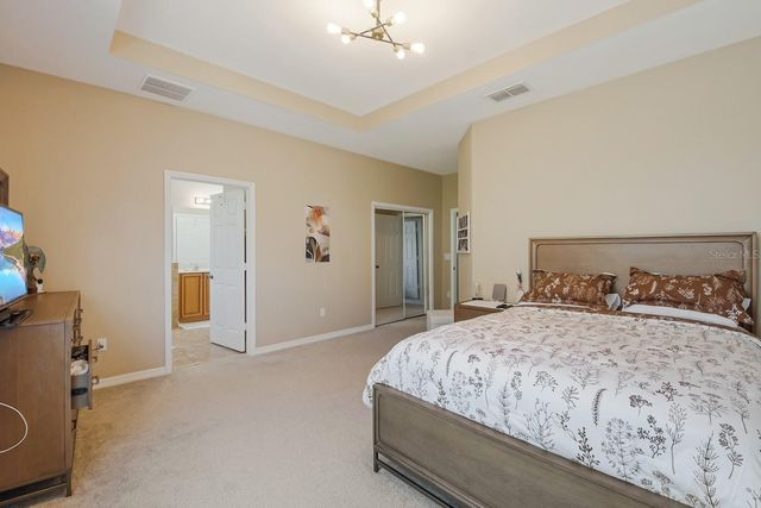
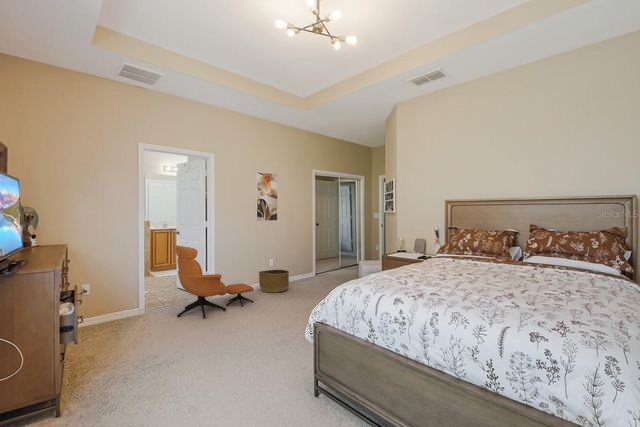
+ armchair (216, 275)
+ basket (274, 280)
